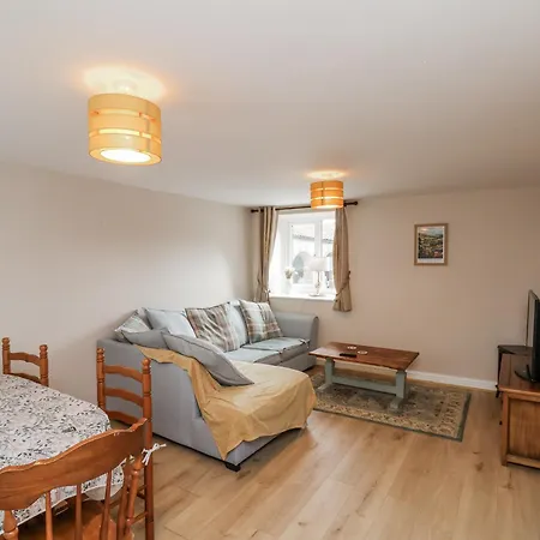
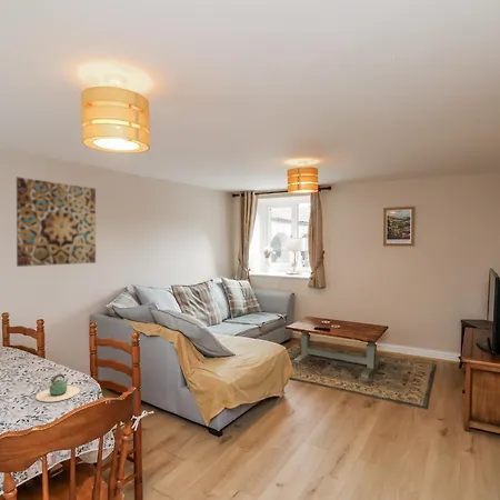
+ wall art (59, 223)
+ teapot (58, 383)
